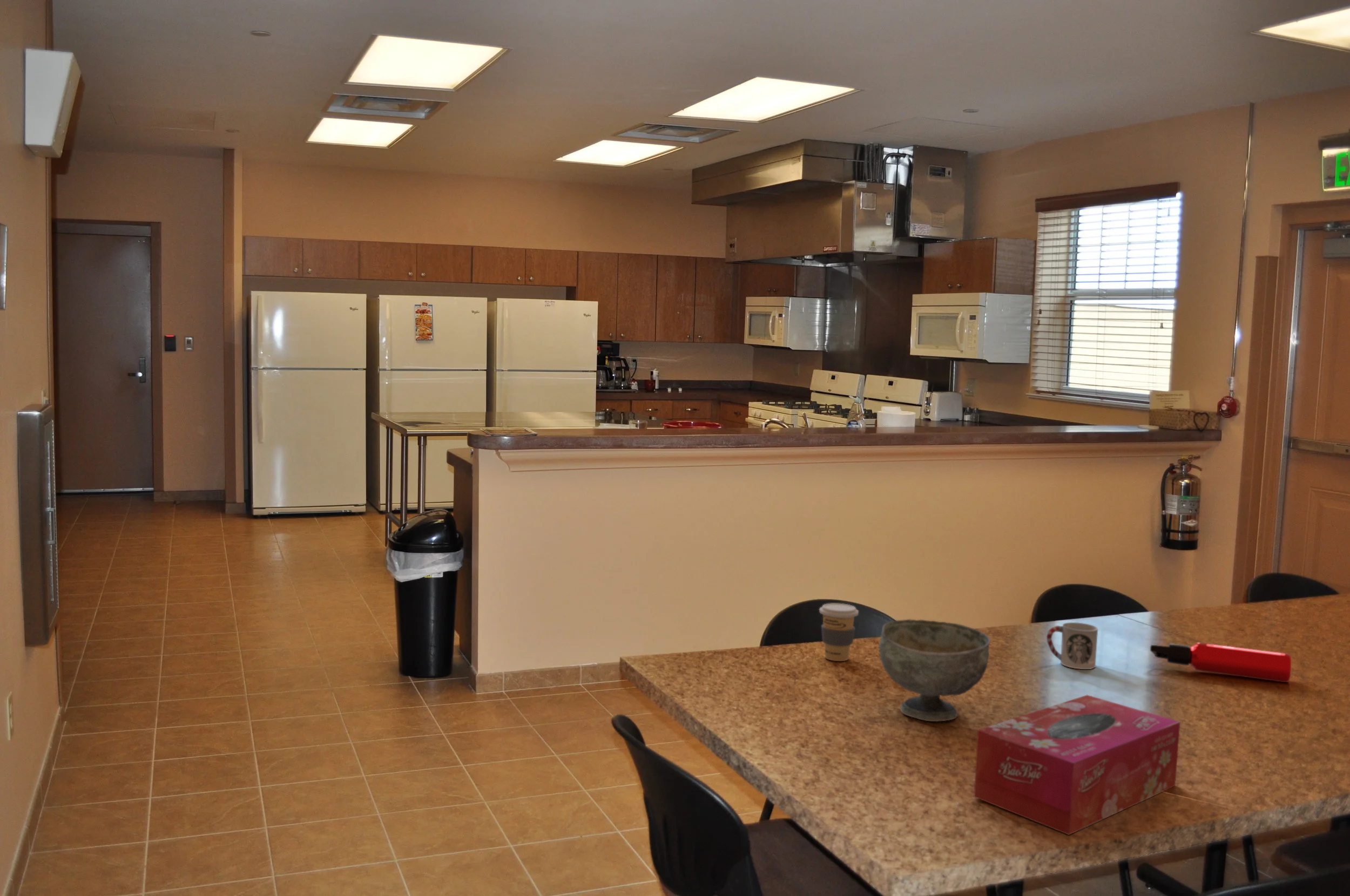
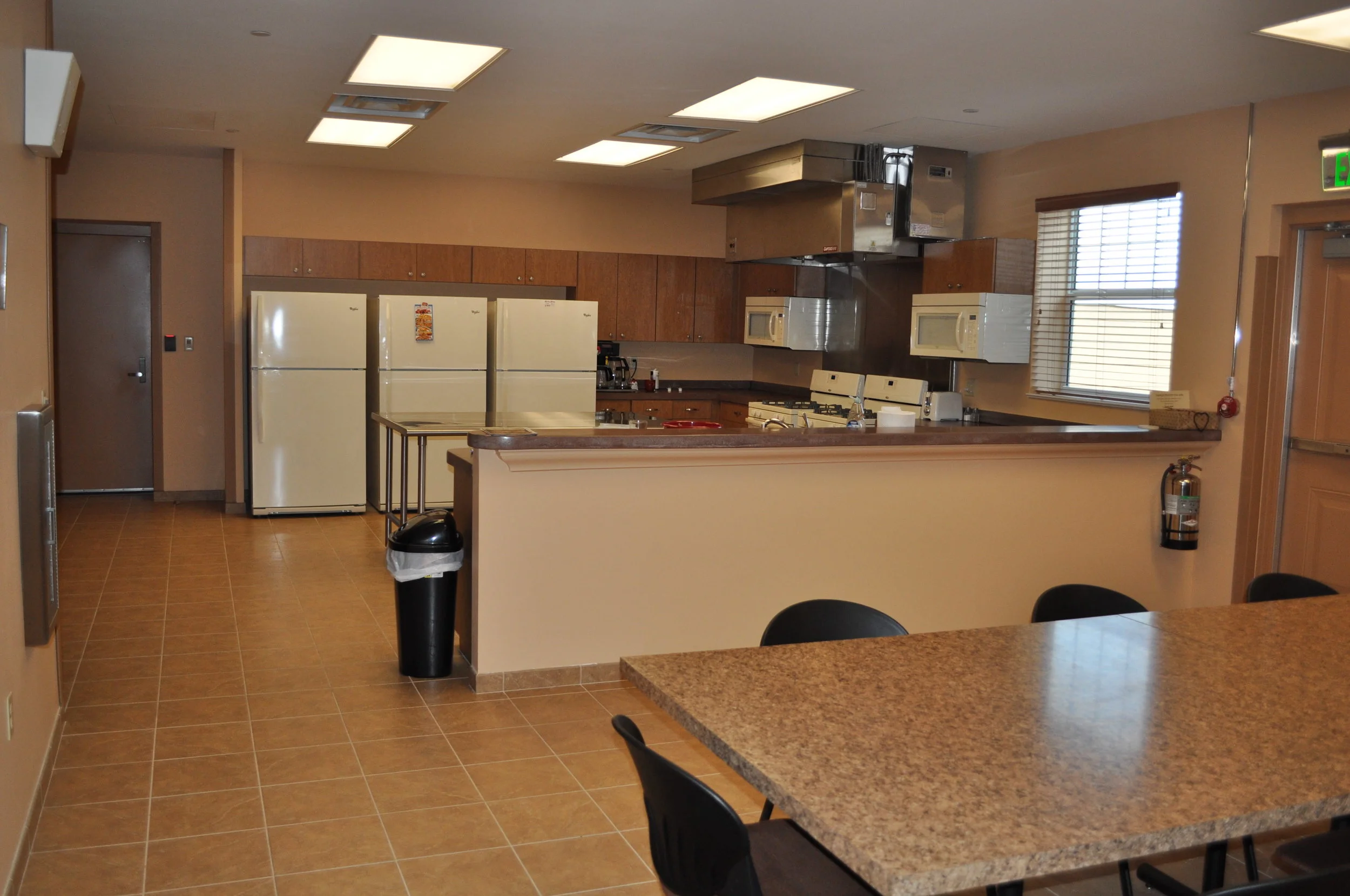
- cup (1071, 644)
- water bottle (1221, 659)
- tissue box (1078, 758)
- coffee cup (838, 632)
- bowl (933, 673)
